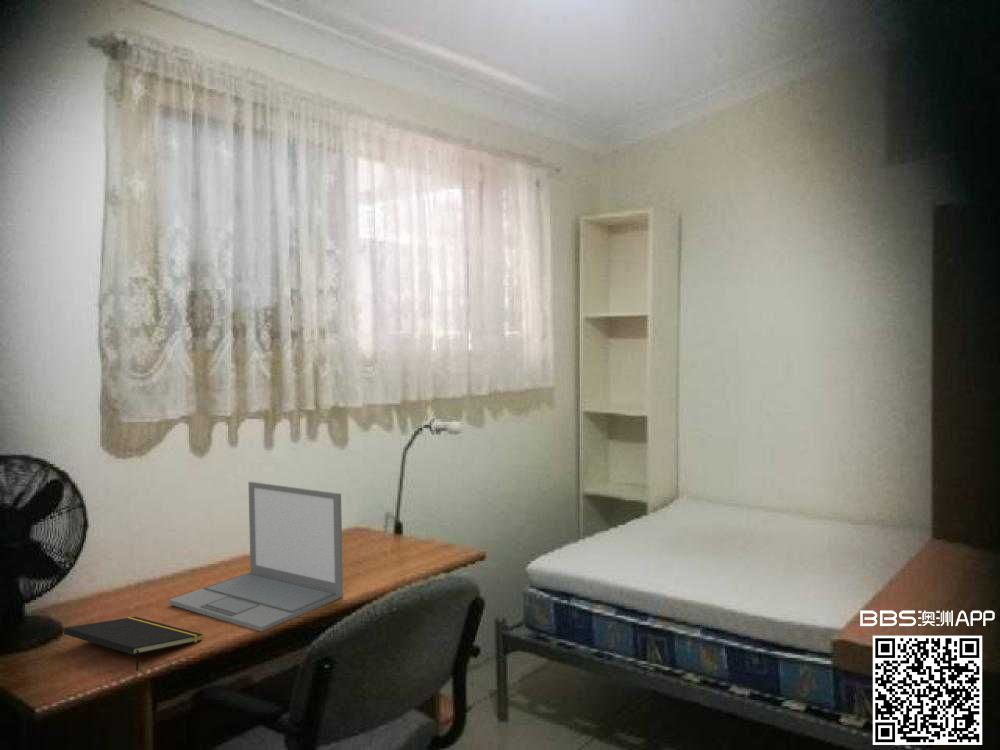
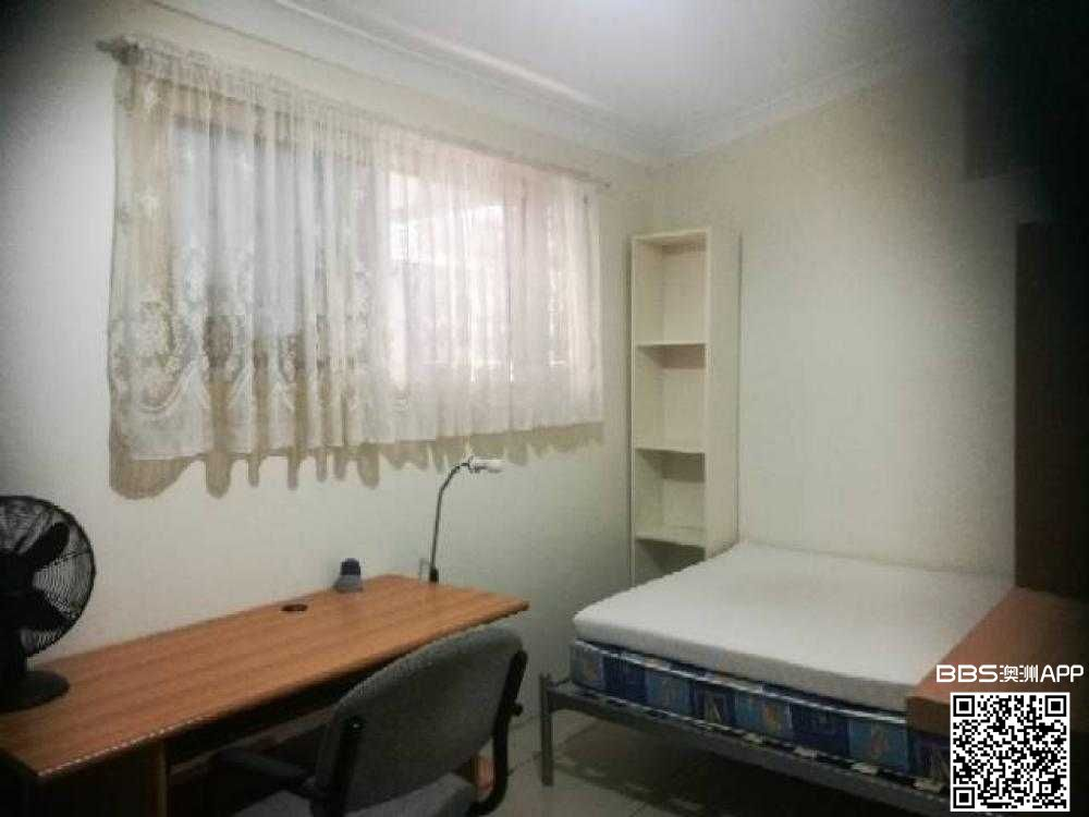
- notepad (134, 634)
- laptop (256, 548)
